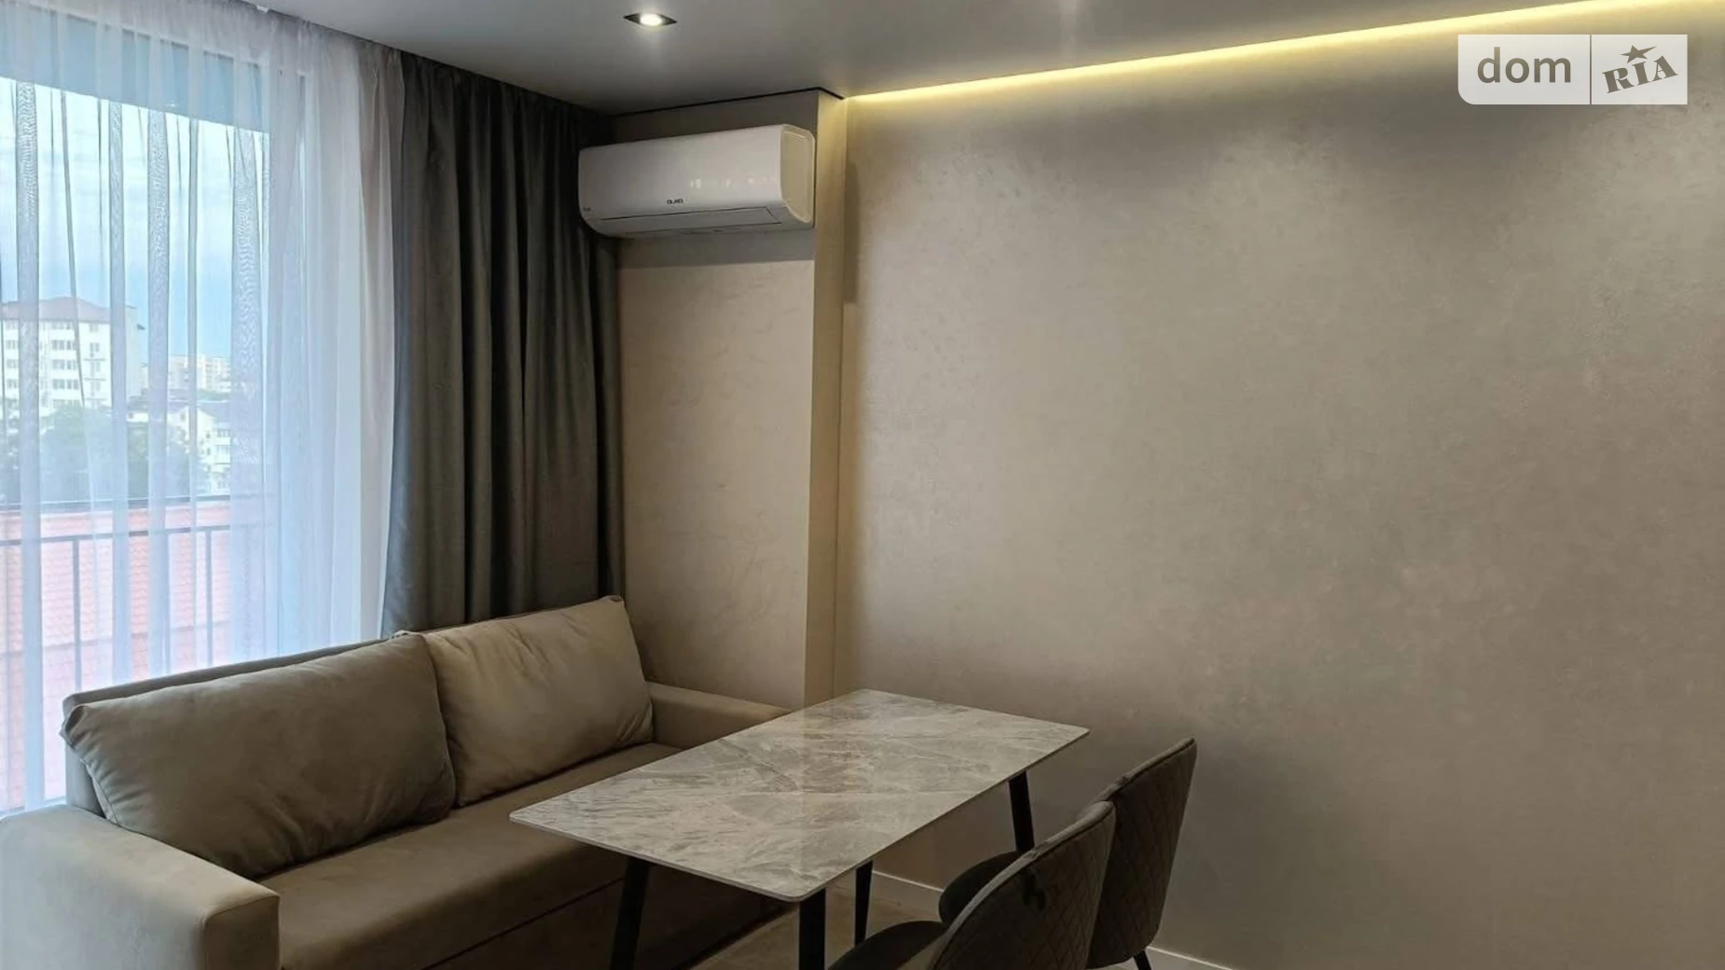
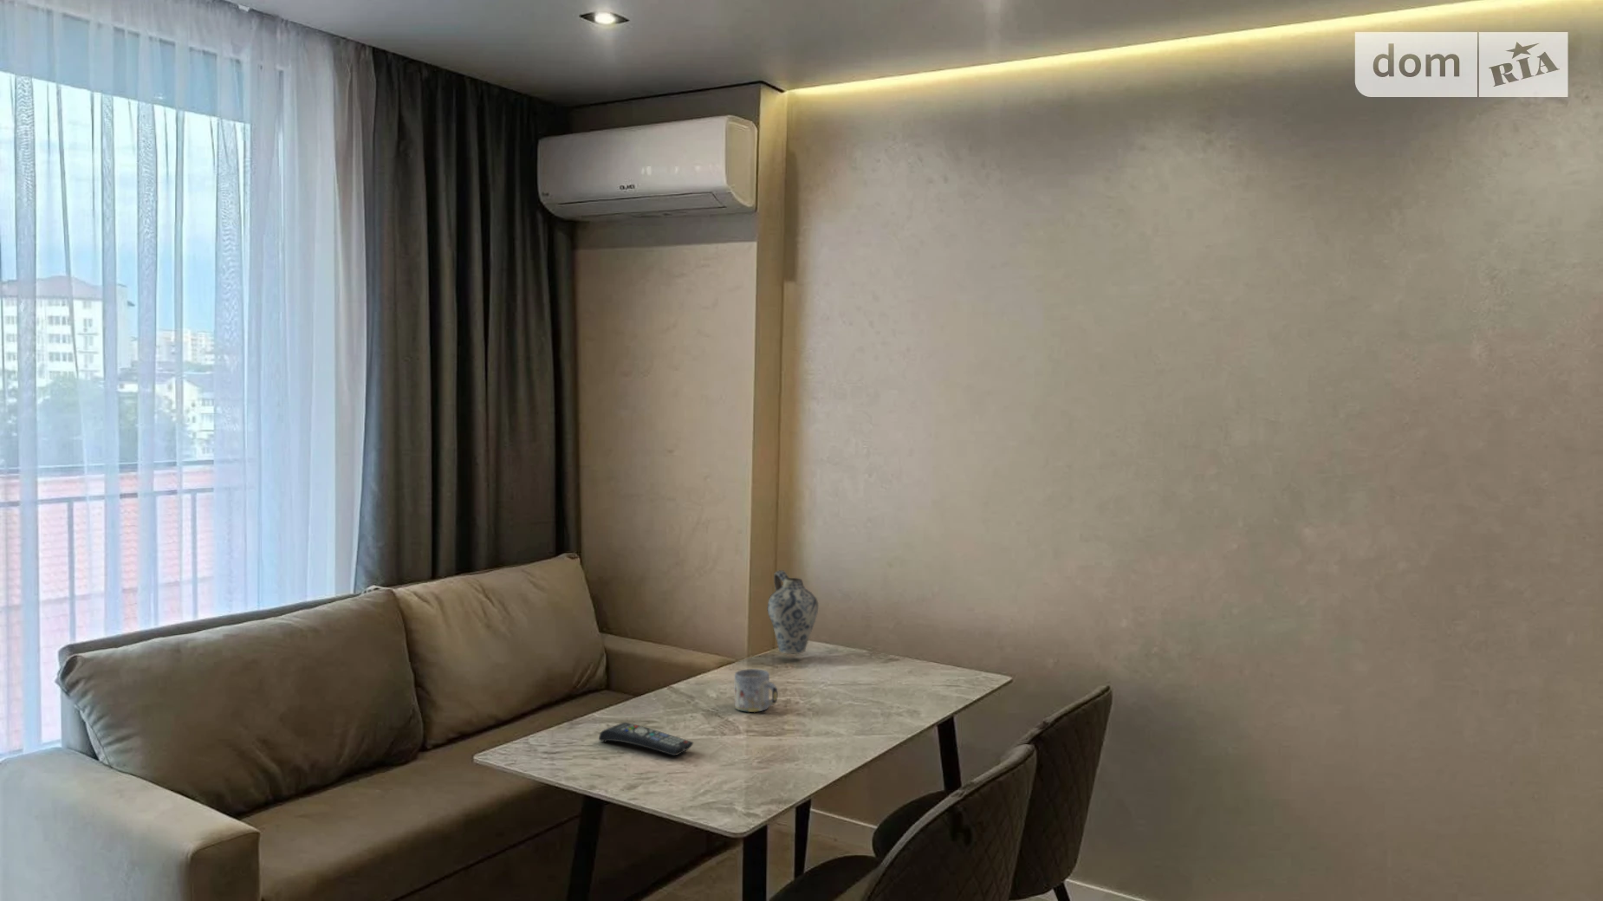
+ mug (757, 691)
+ remote control (645, 738)
+ ceramic jug (796, 615)
